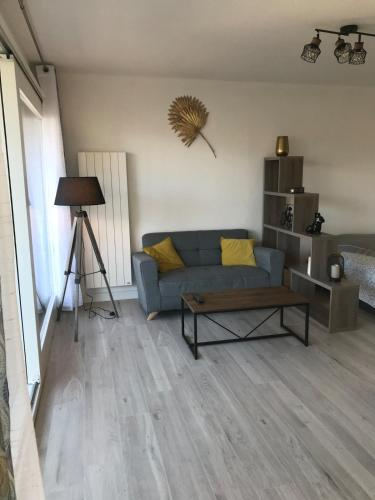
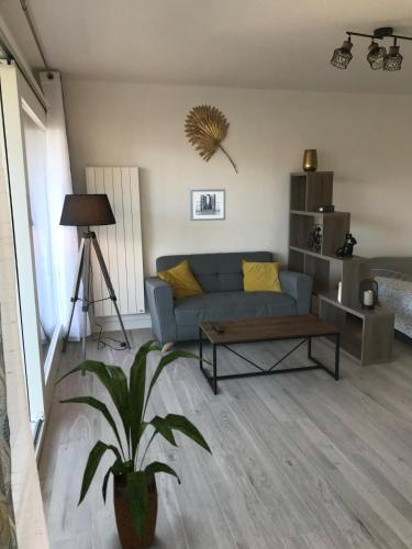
+ house plant (134, 429)
+ wall art (208, 204)
